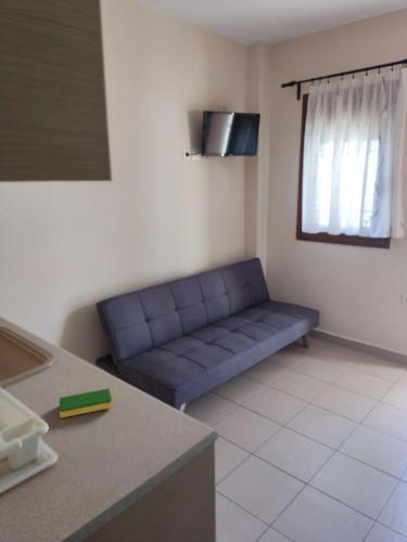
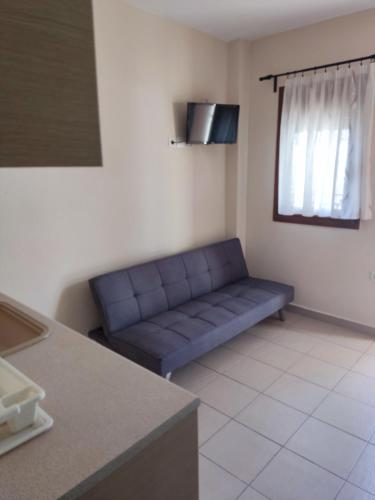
- dish sponge (86, 402)
